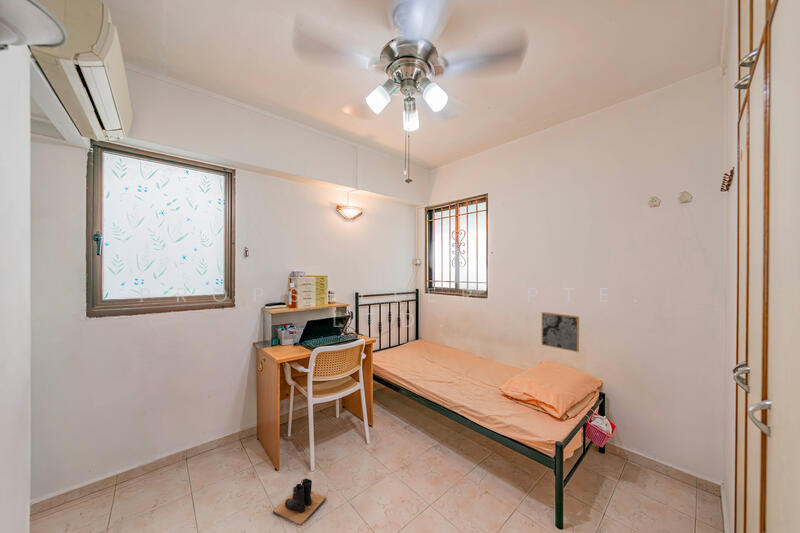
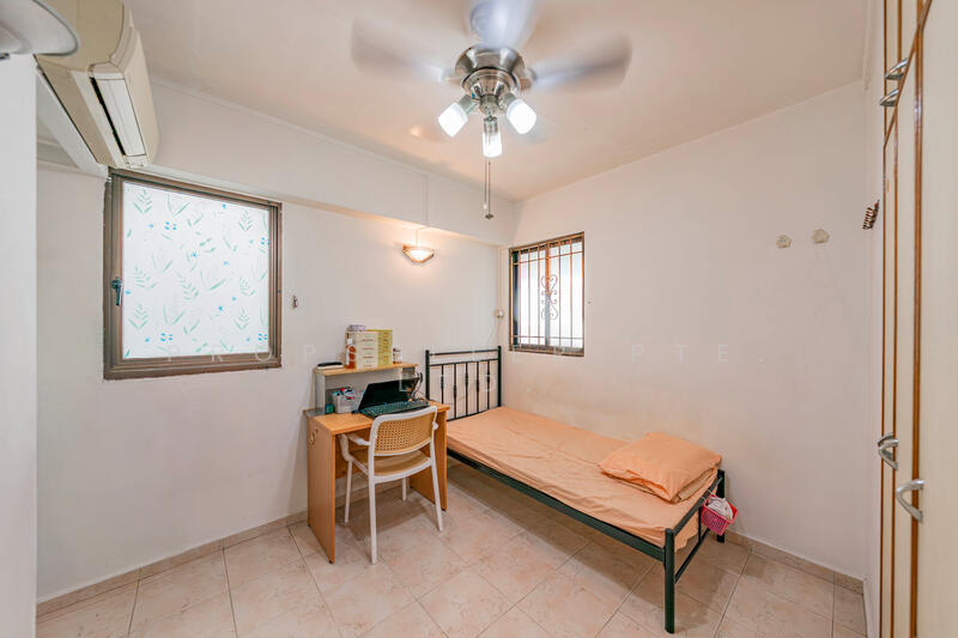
- wall art (559, 331)
- boots (300, 493)
